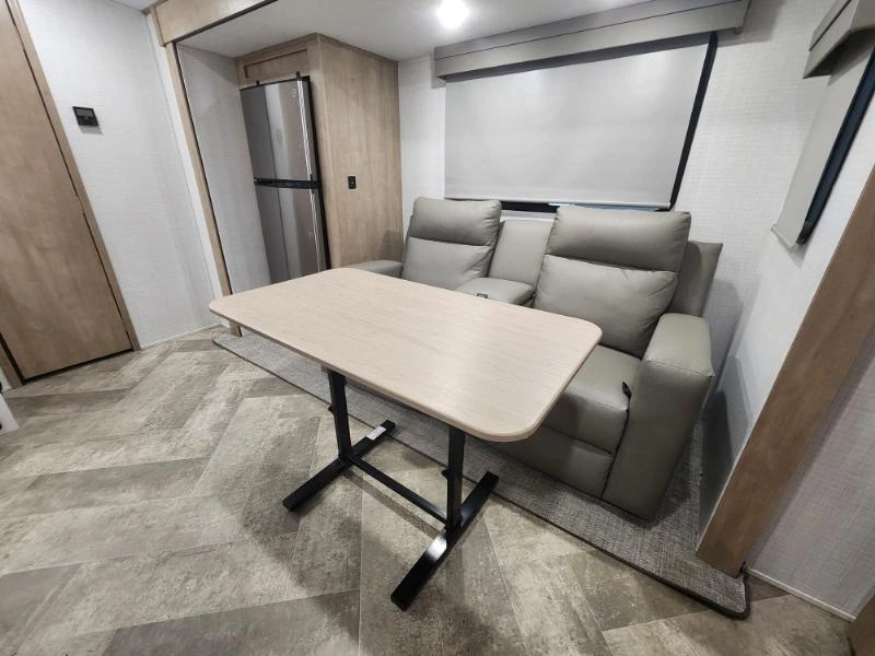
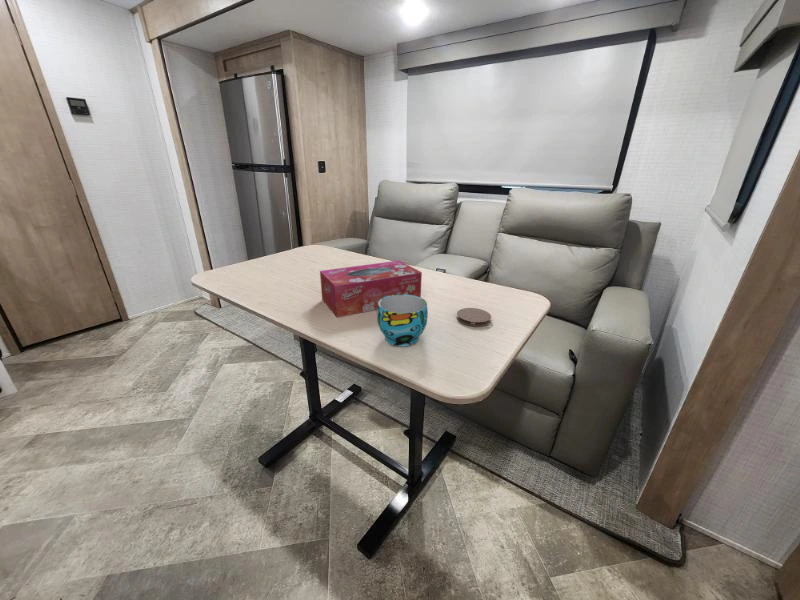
+ tissue box (371, 286)
+ coaster (473, 316)
+ cup (402, 319)
